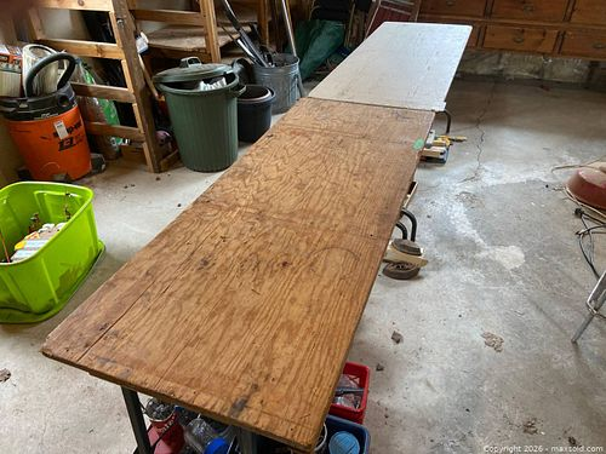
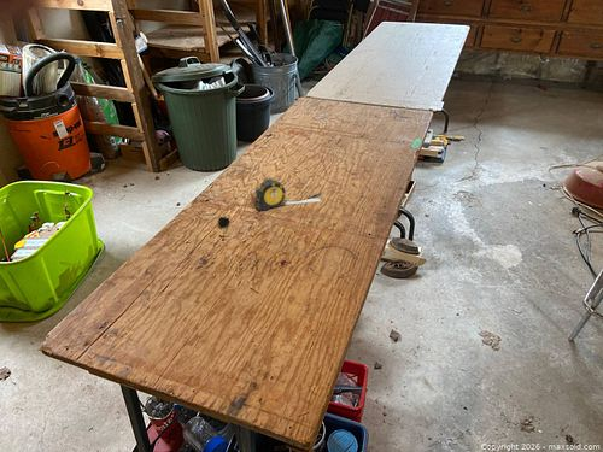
+ tape measure (273, 199)
